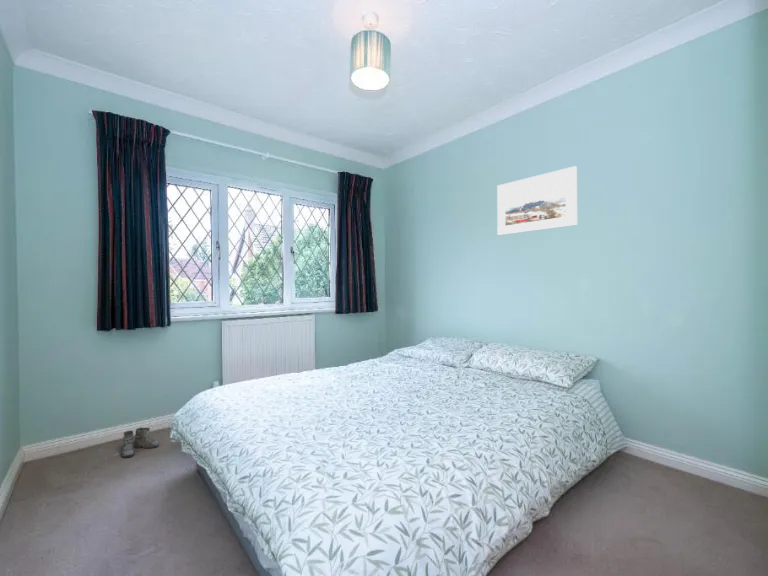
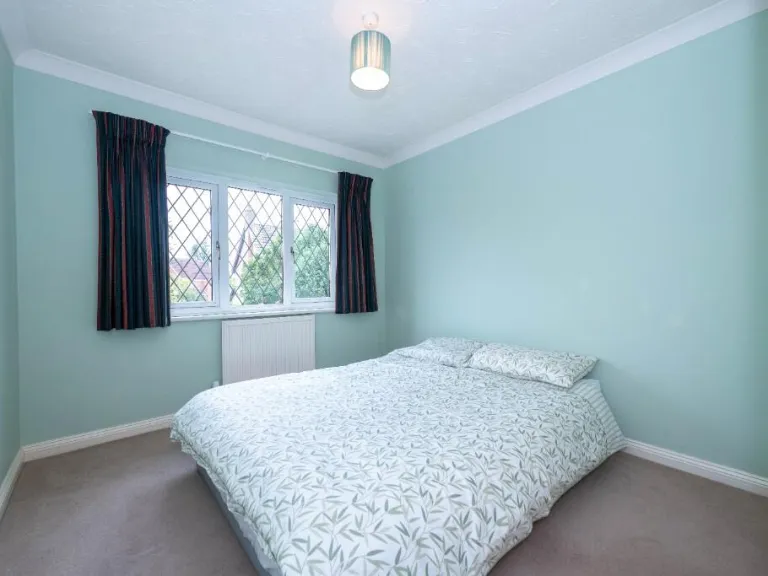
- boots (136, 440)
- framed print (533, 203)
